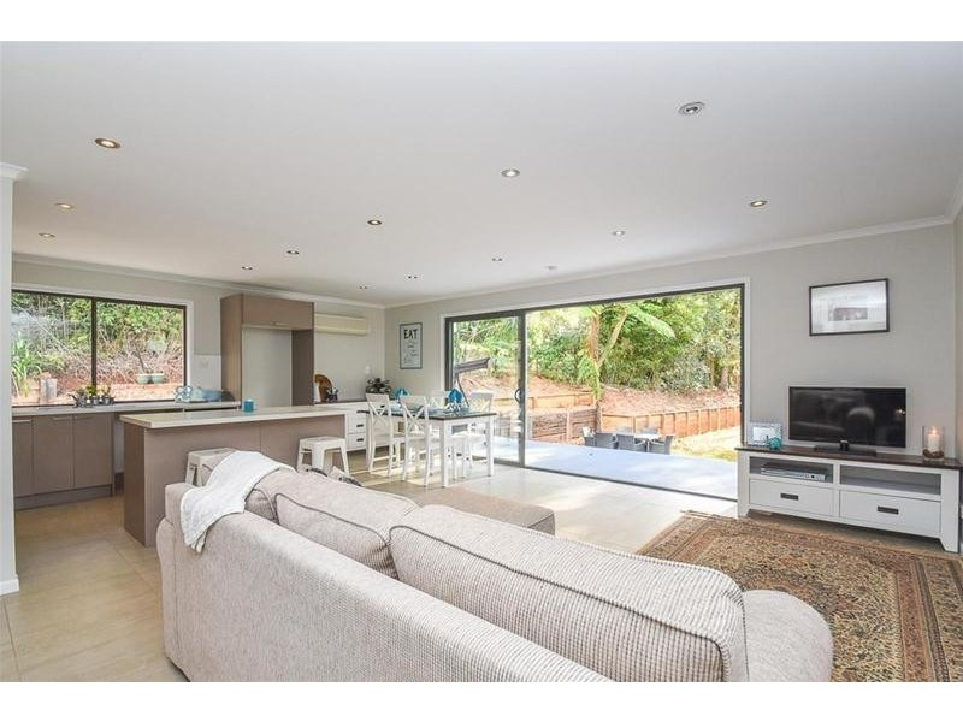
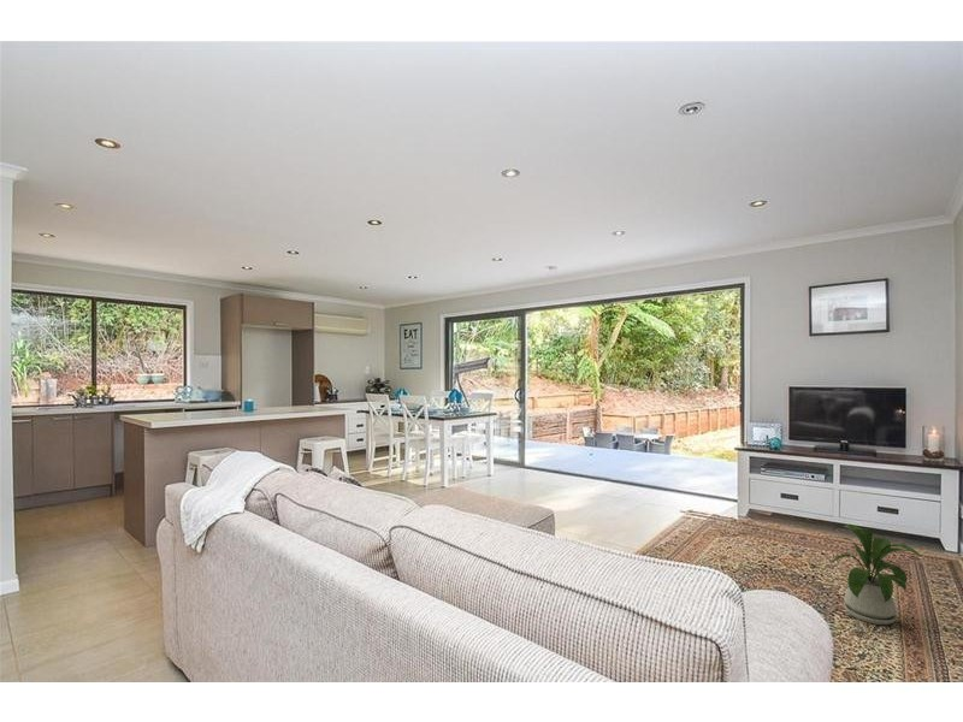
+ house plant (879, 568)
